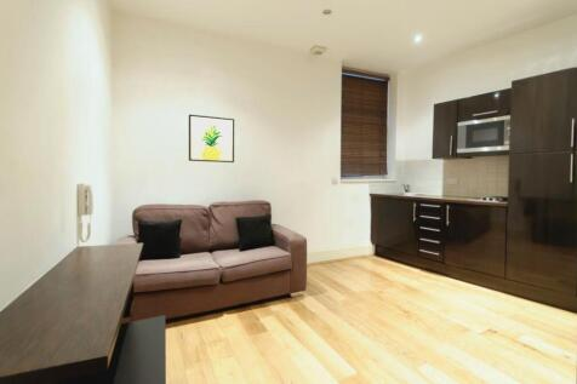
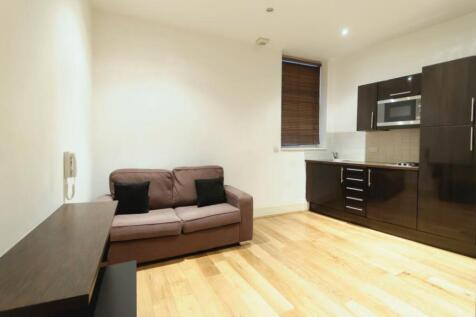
- wall art (211, 139)
